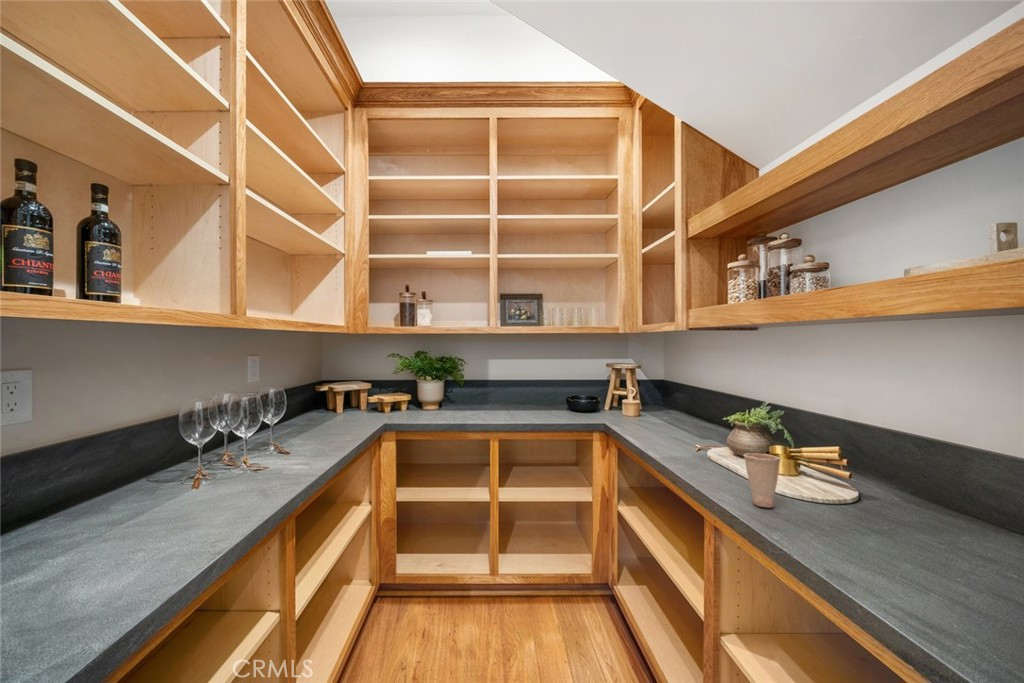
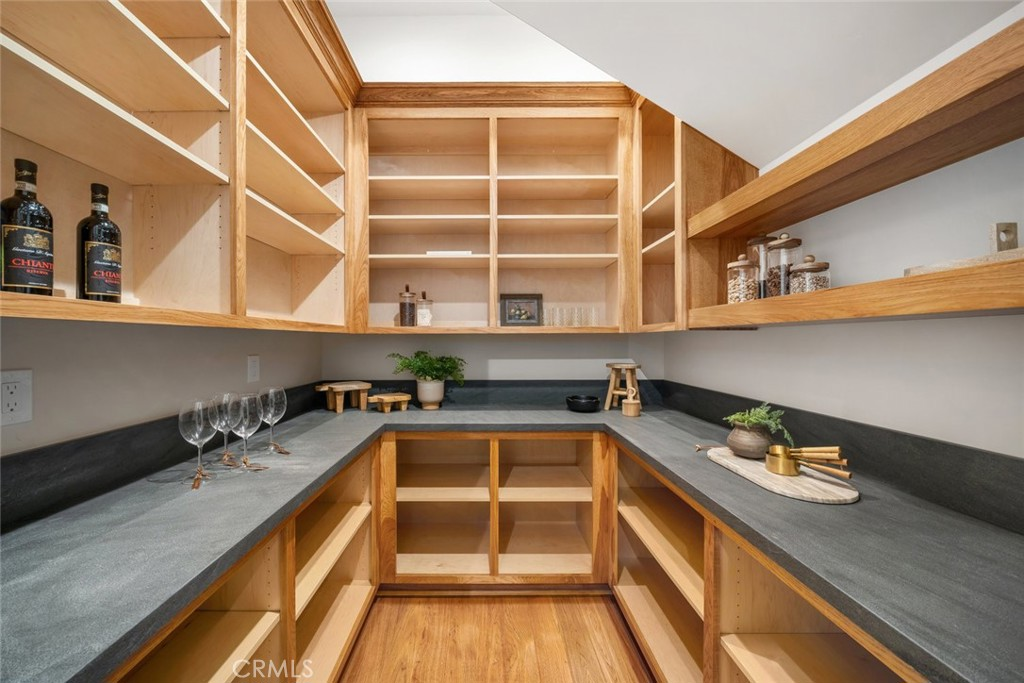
- cup (761, 478)
